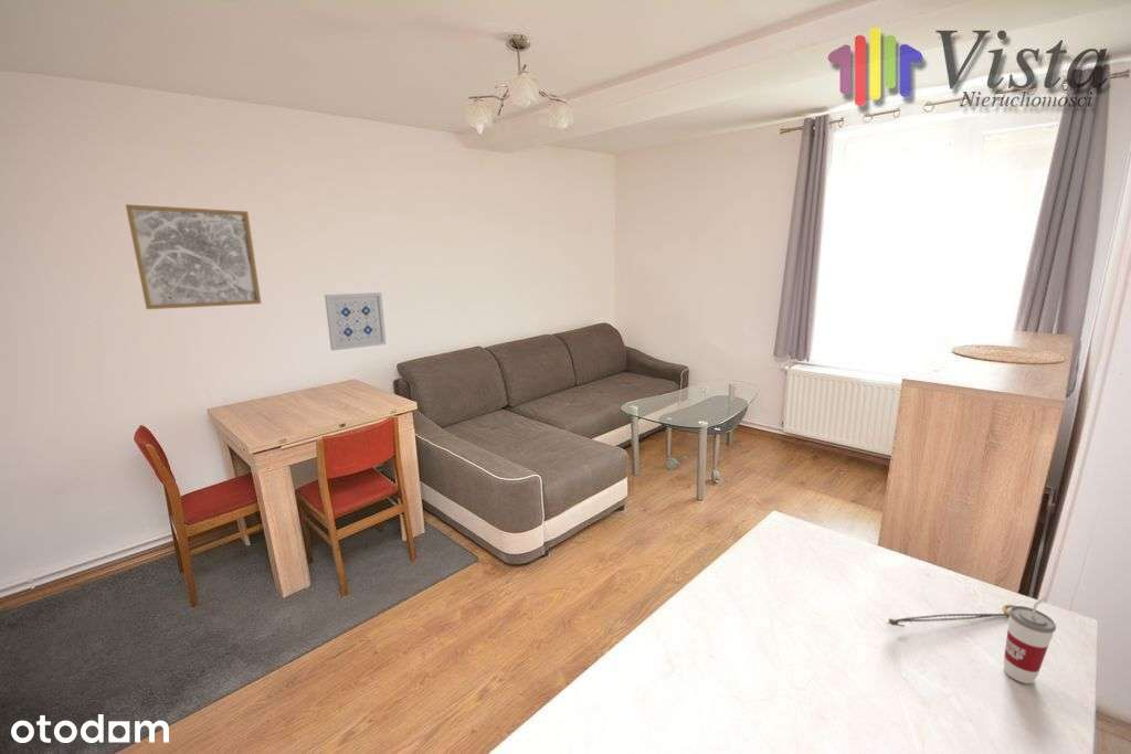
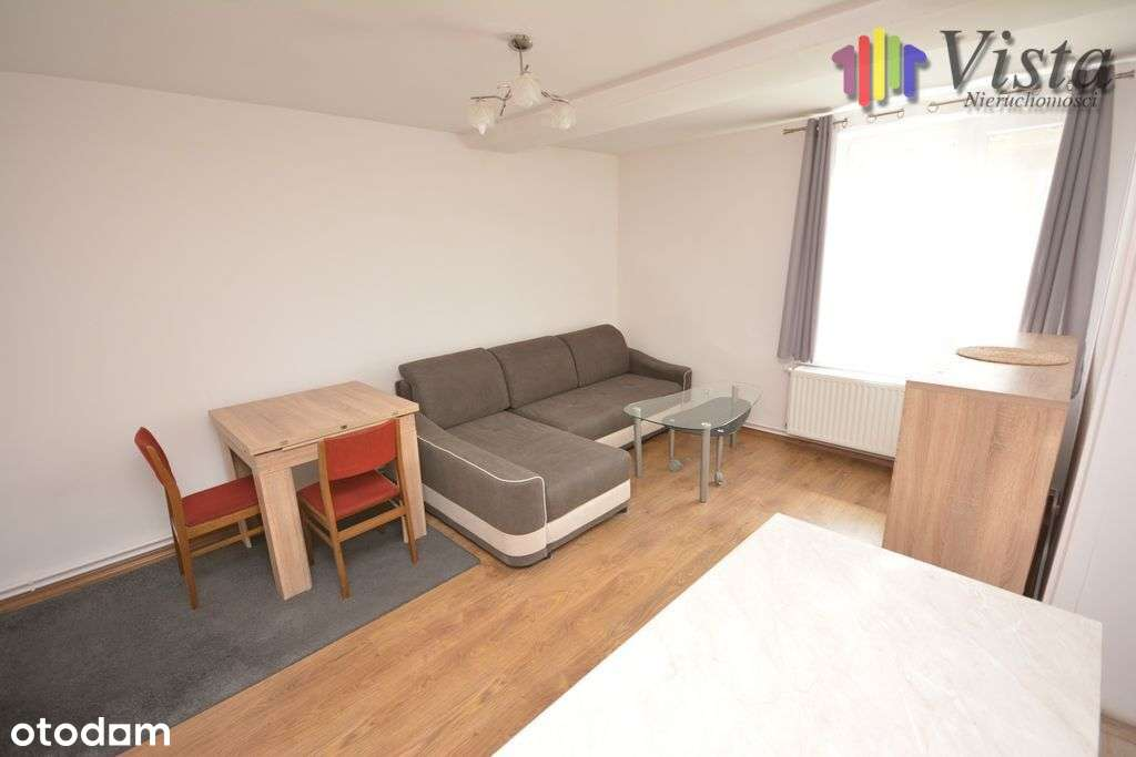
- wall art (357, 320)
- wall art (199, 258)
- cup (1027, 636)
- pendant necklace (961, 615)
